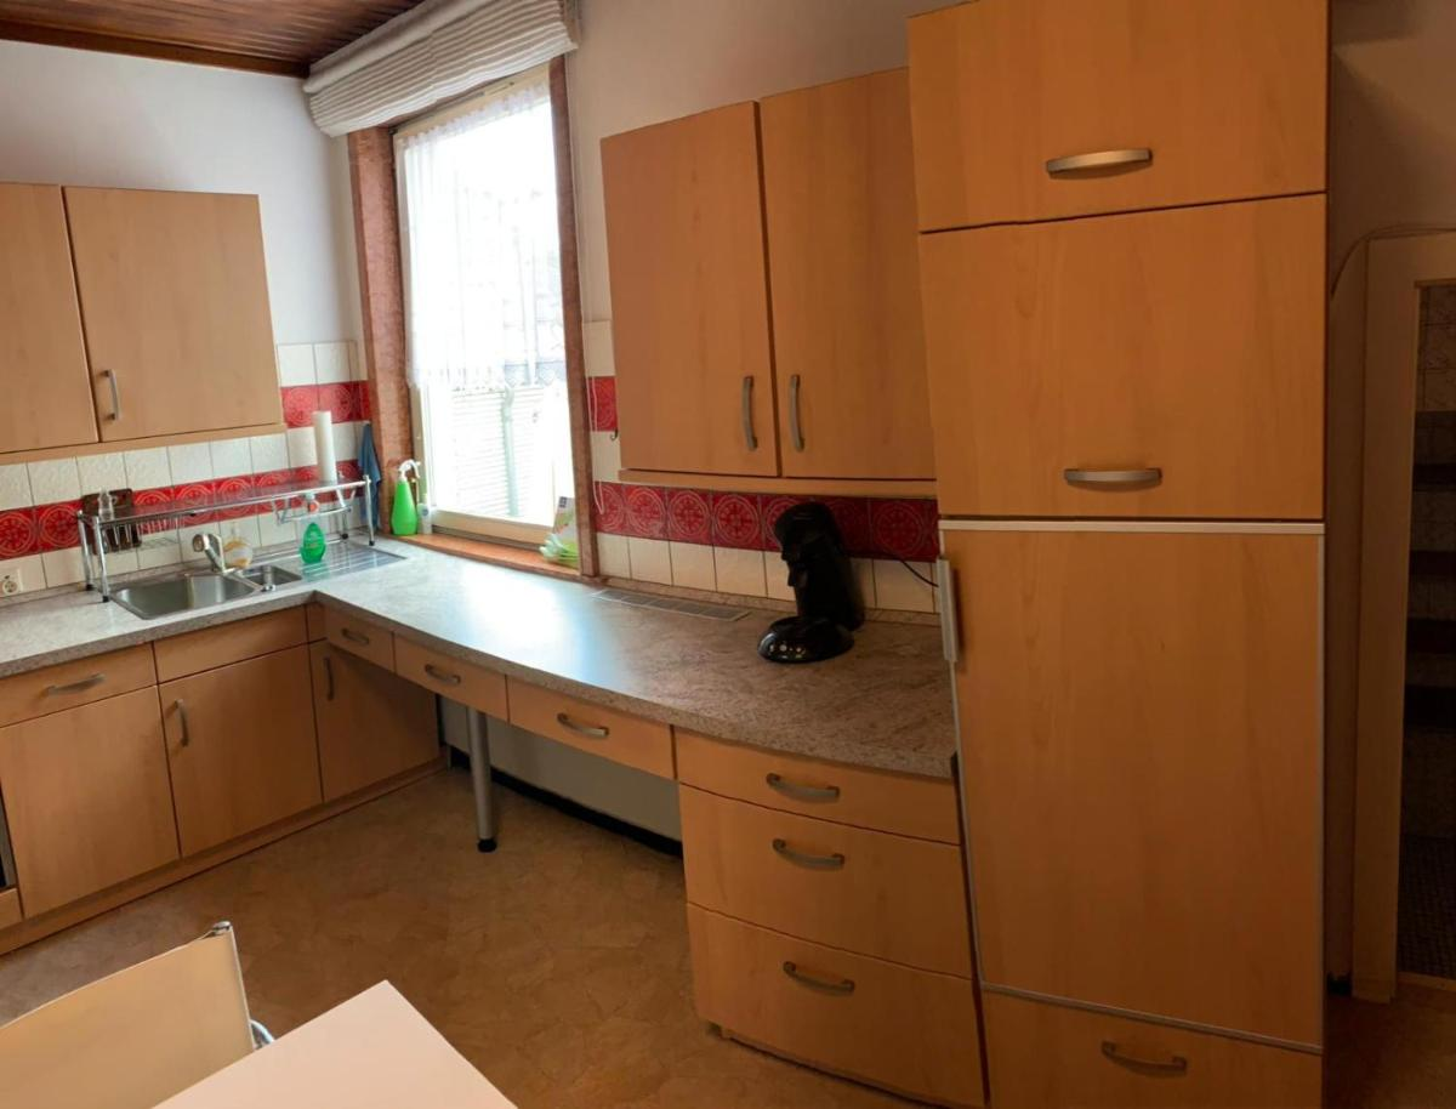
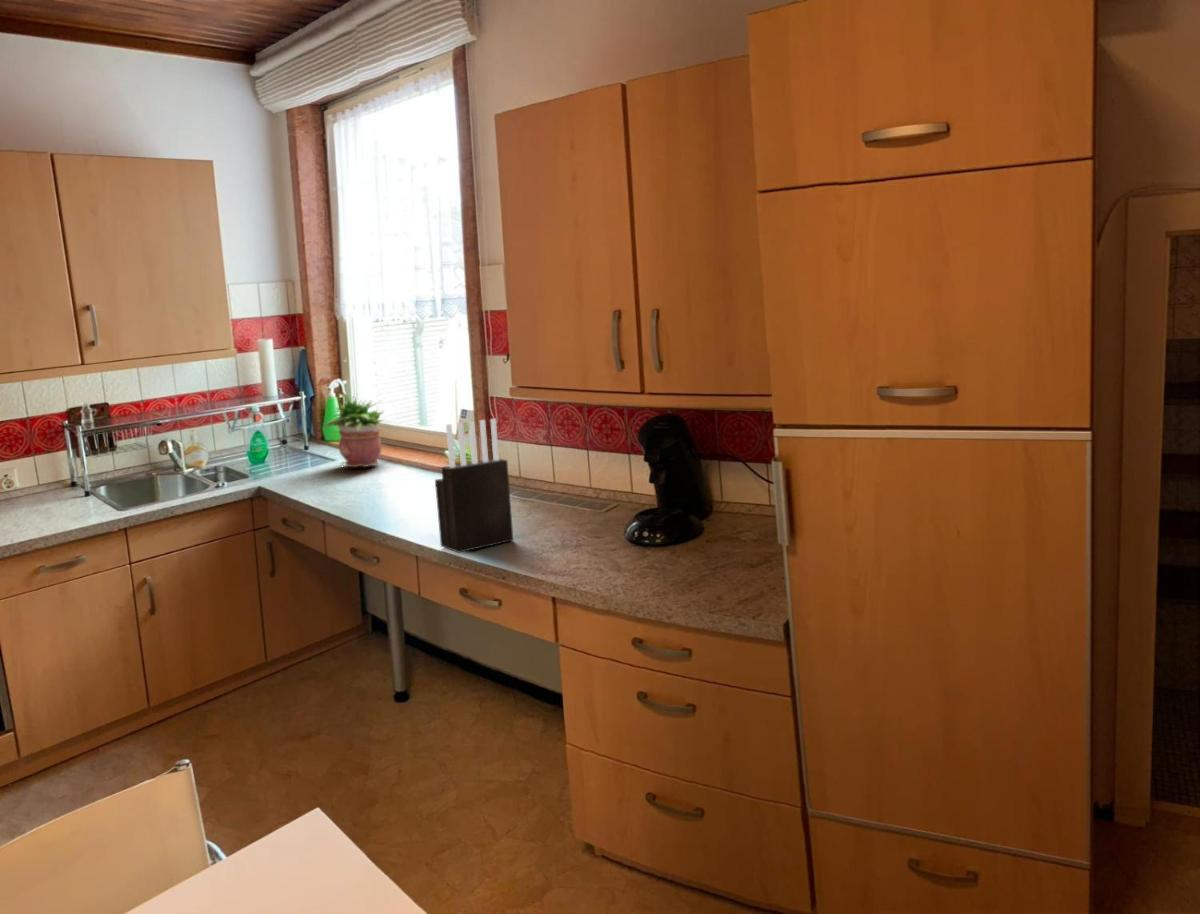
+ potted plant (360, 430)
+ knife block (470, 482)
